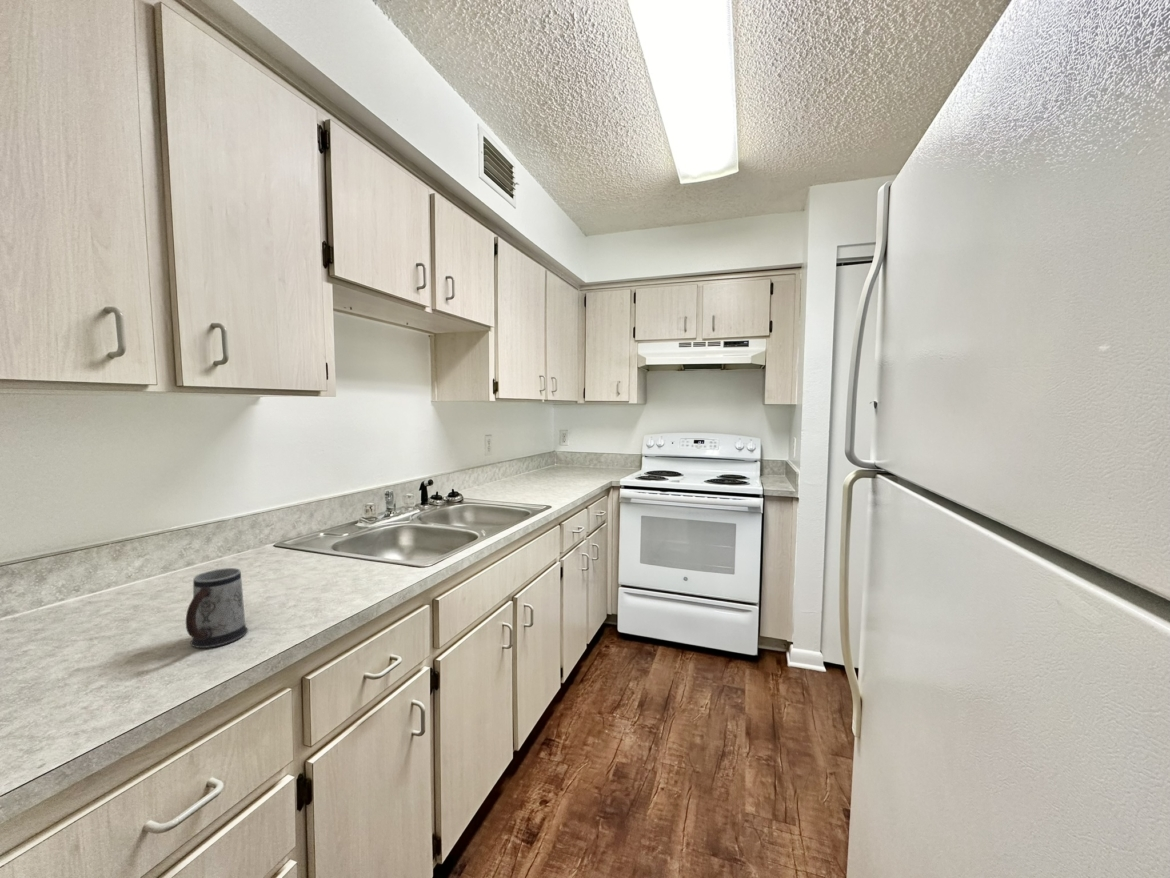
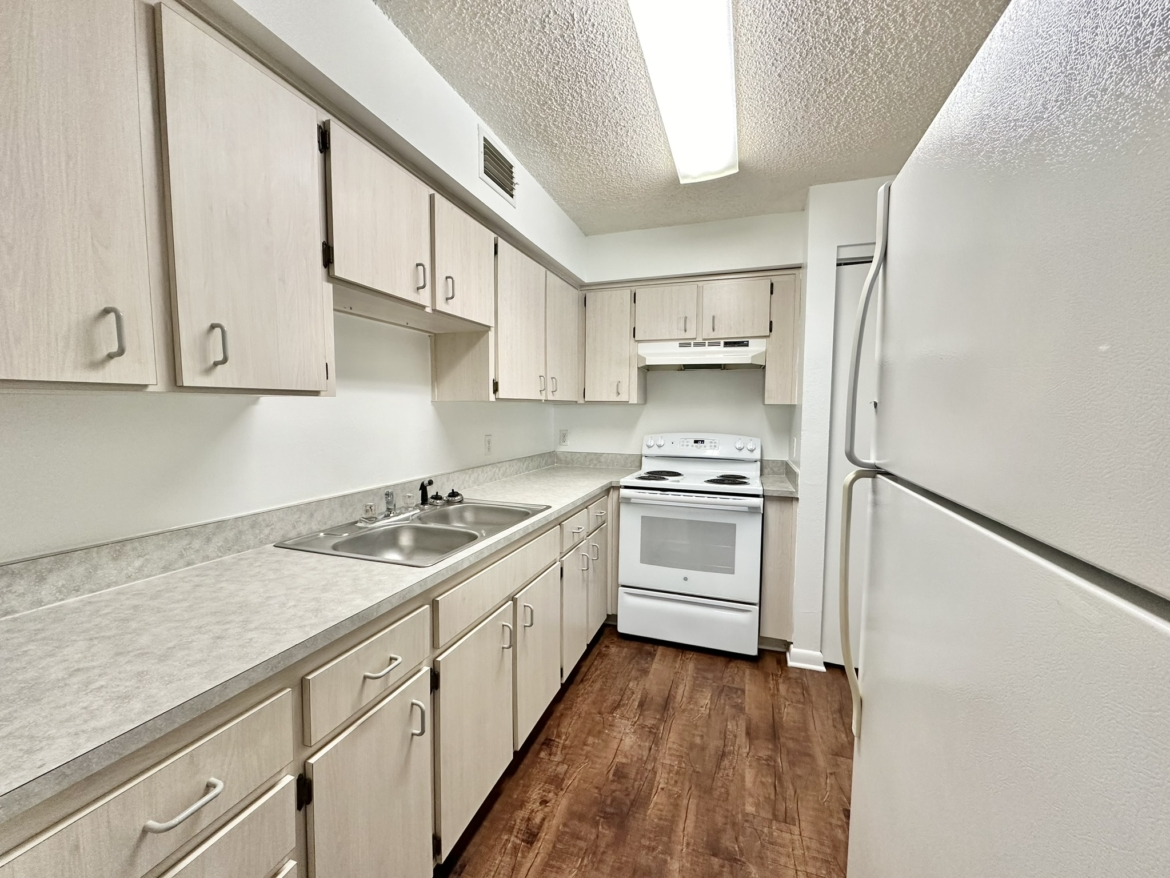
- mug (212, 609)
